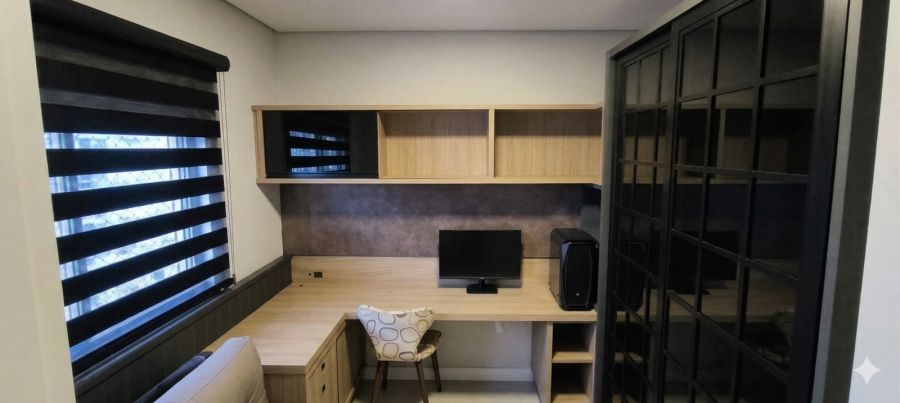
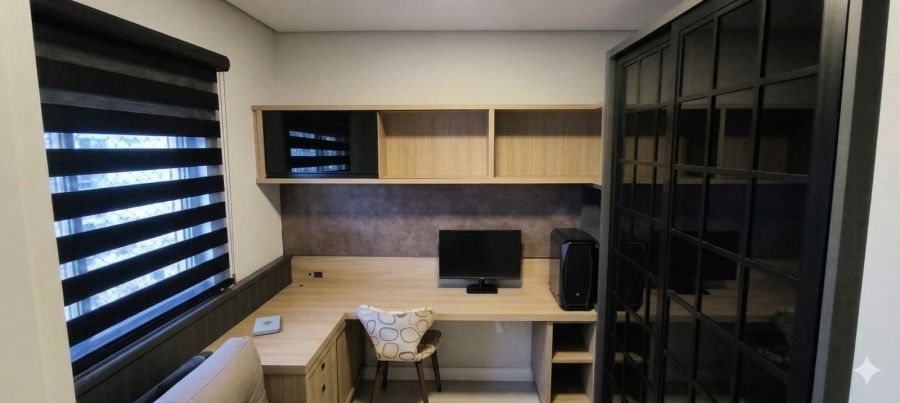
+ notepad (267, 324)
